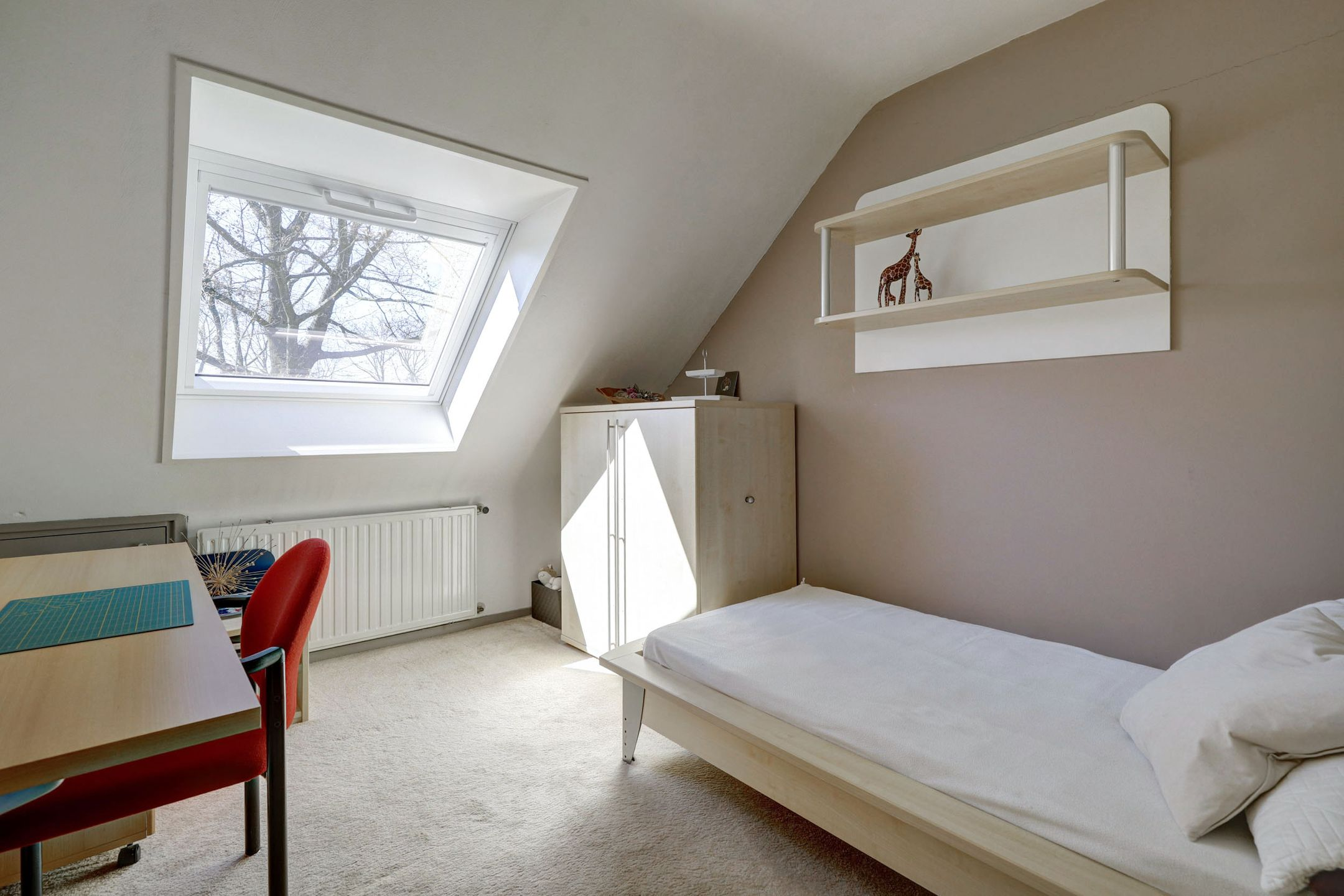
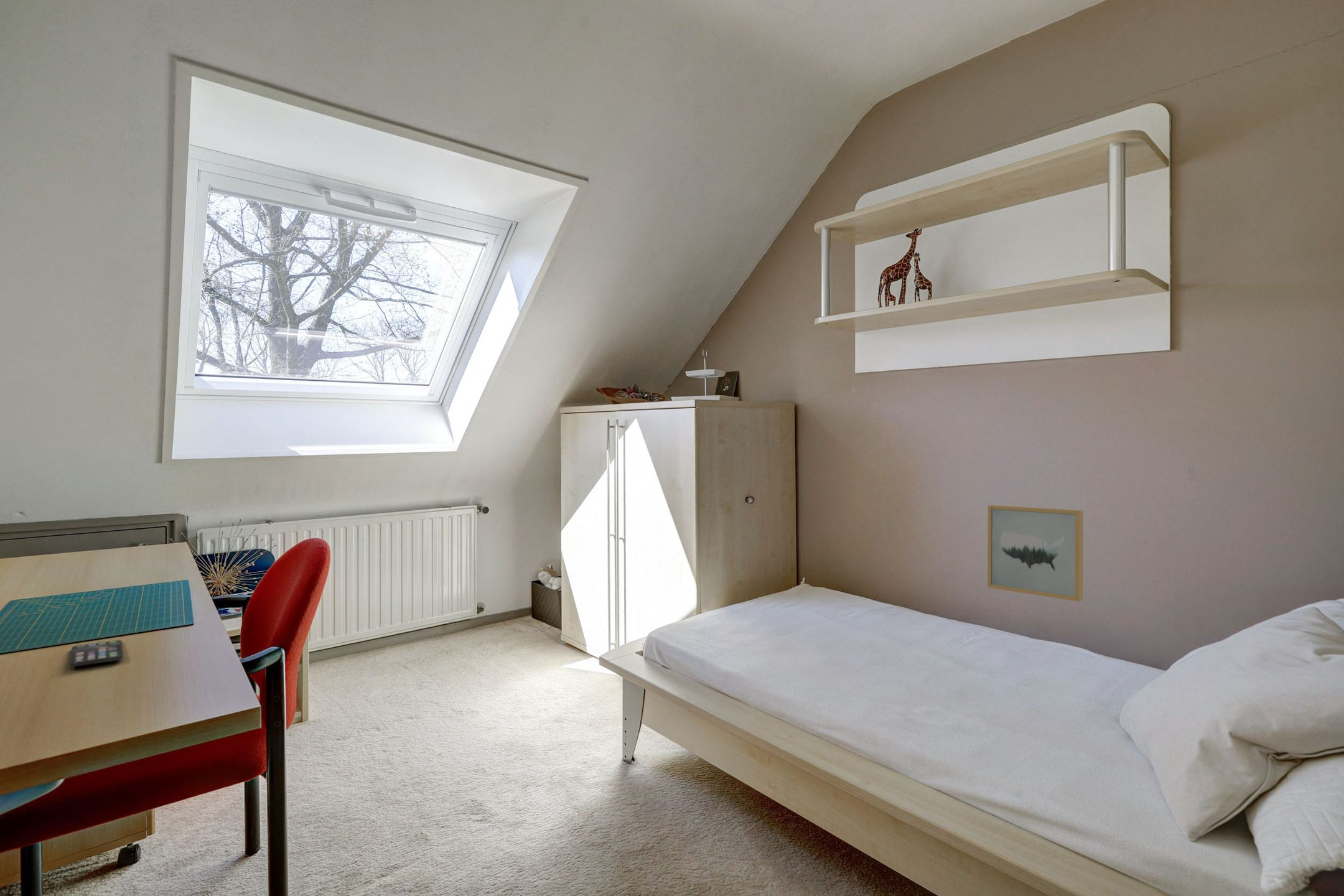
+ smartphone (96, 652)
+ wall art (1033, 550)
